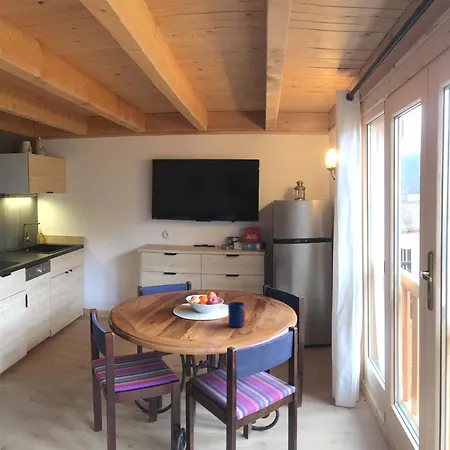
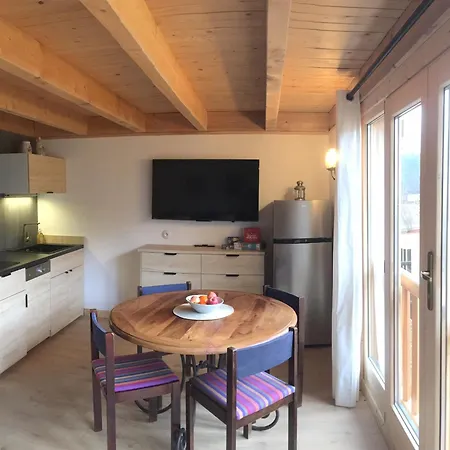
- mug (238, 315)
